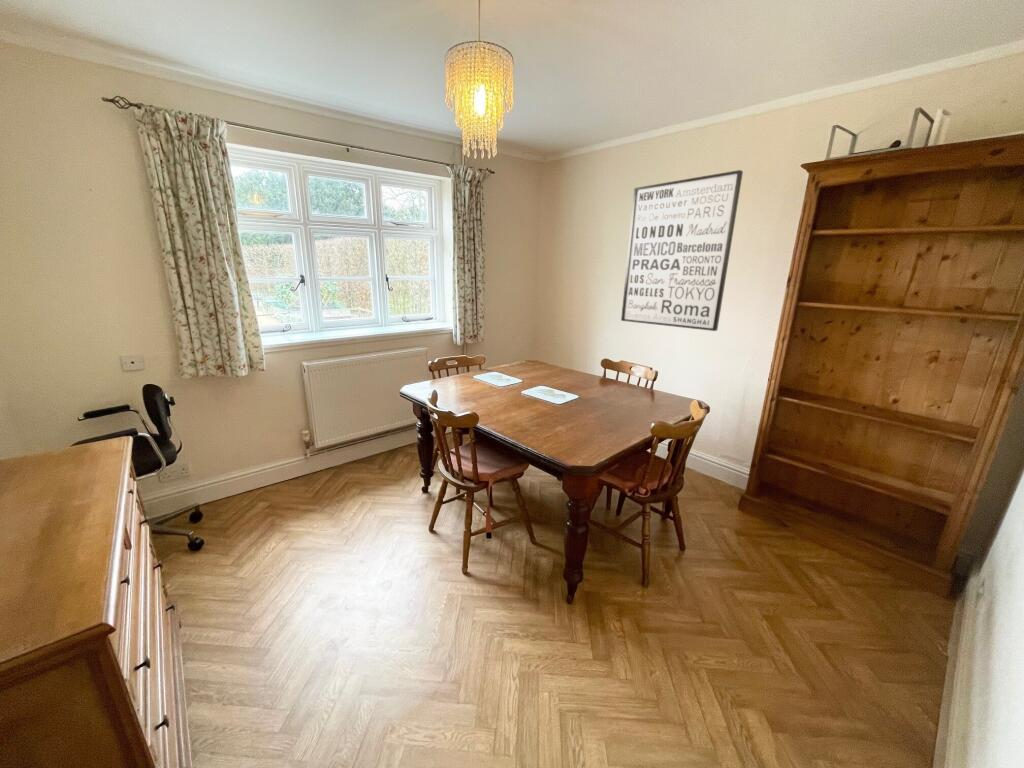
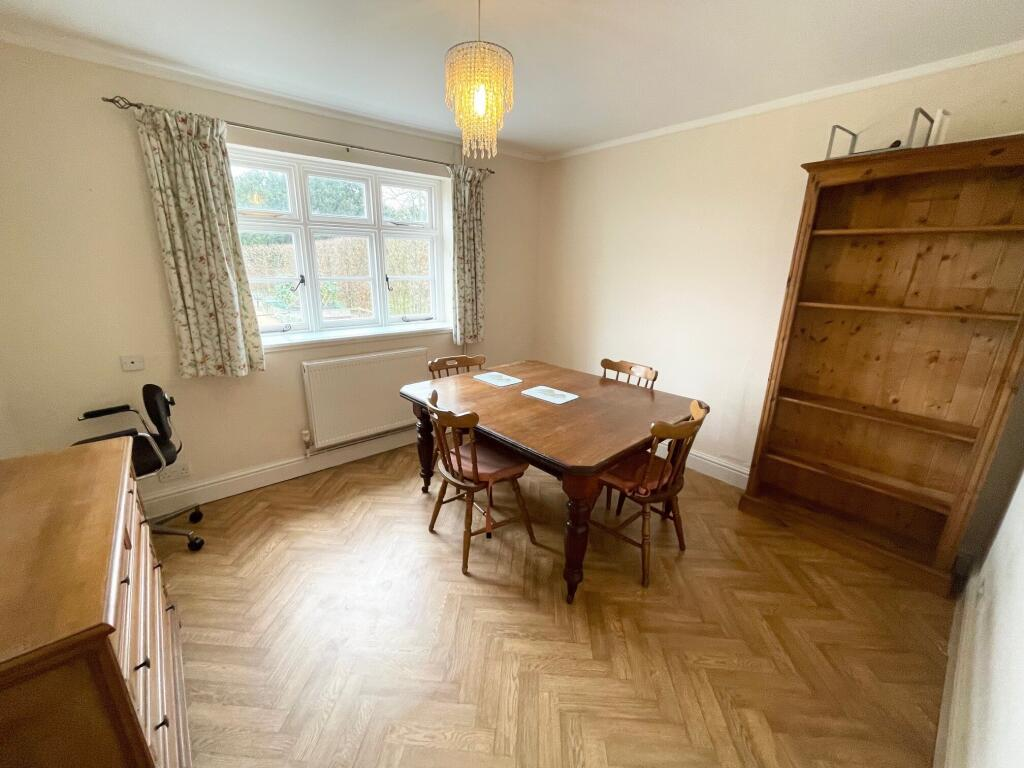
- wall art (673, 255)
